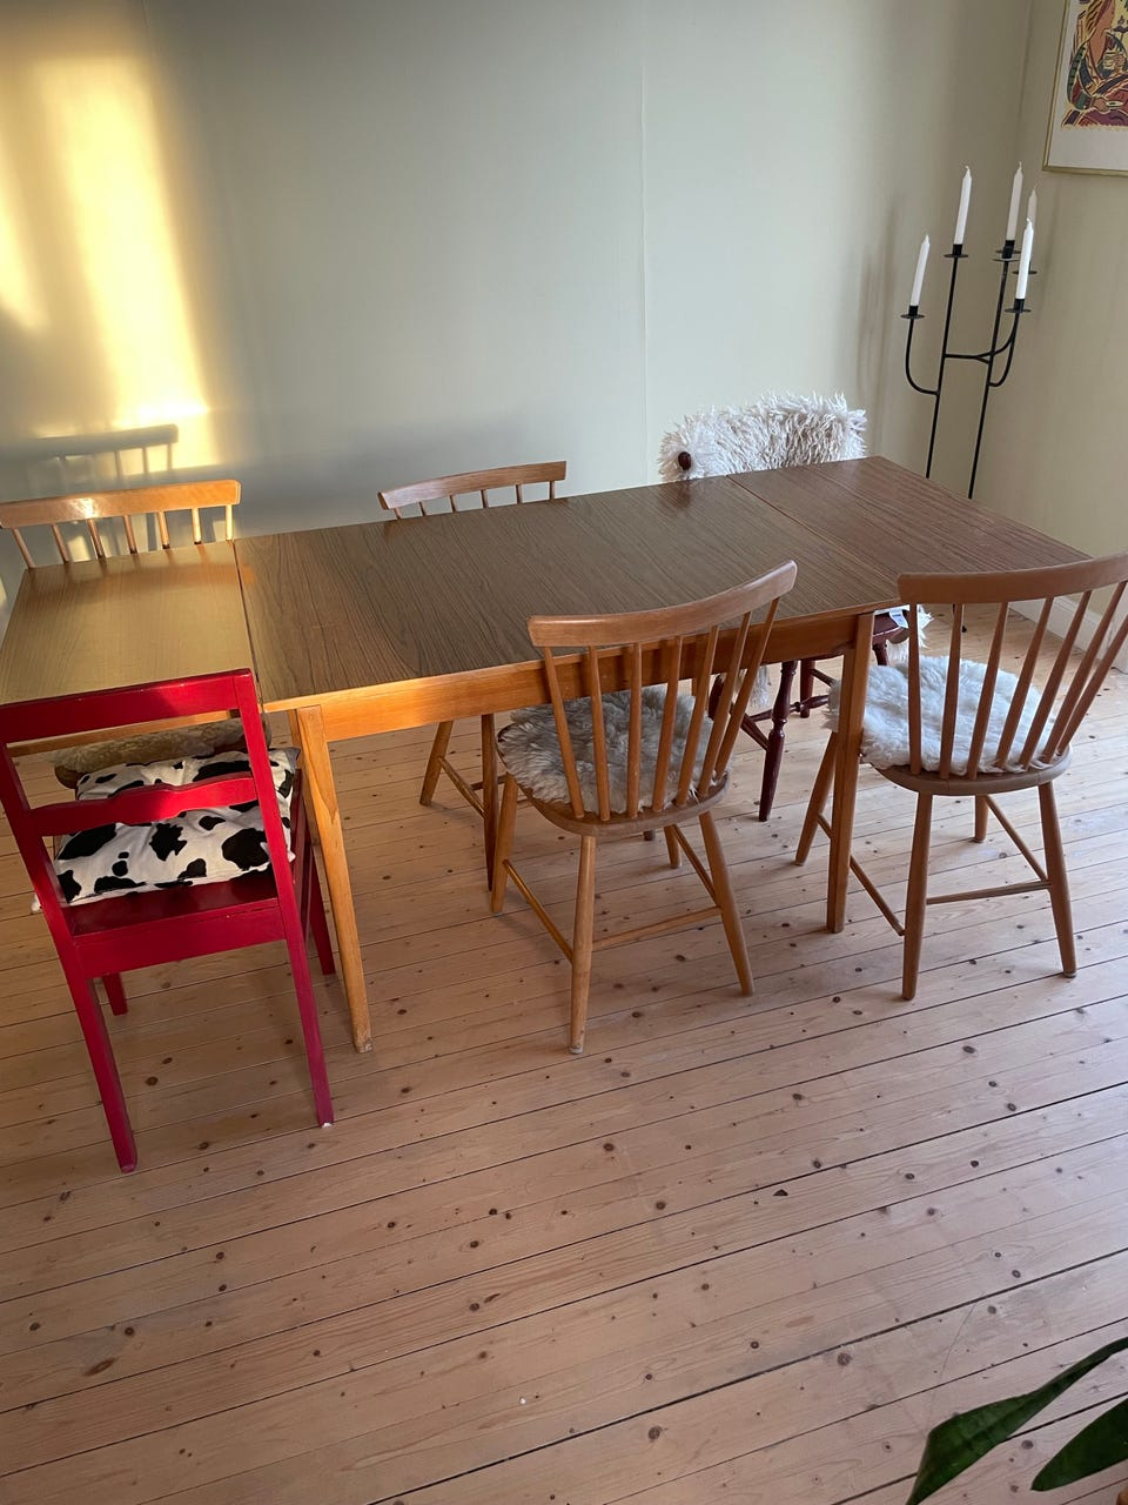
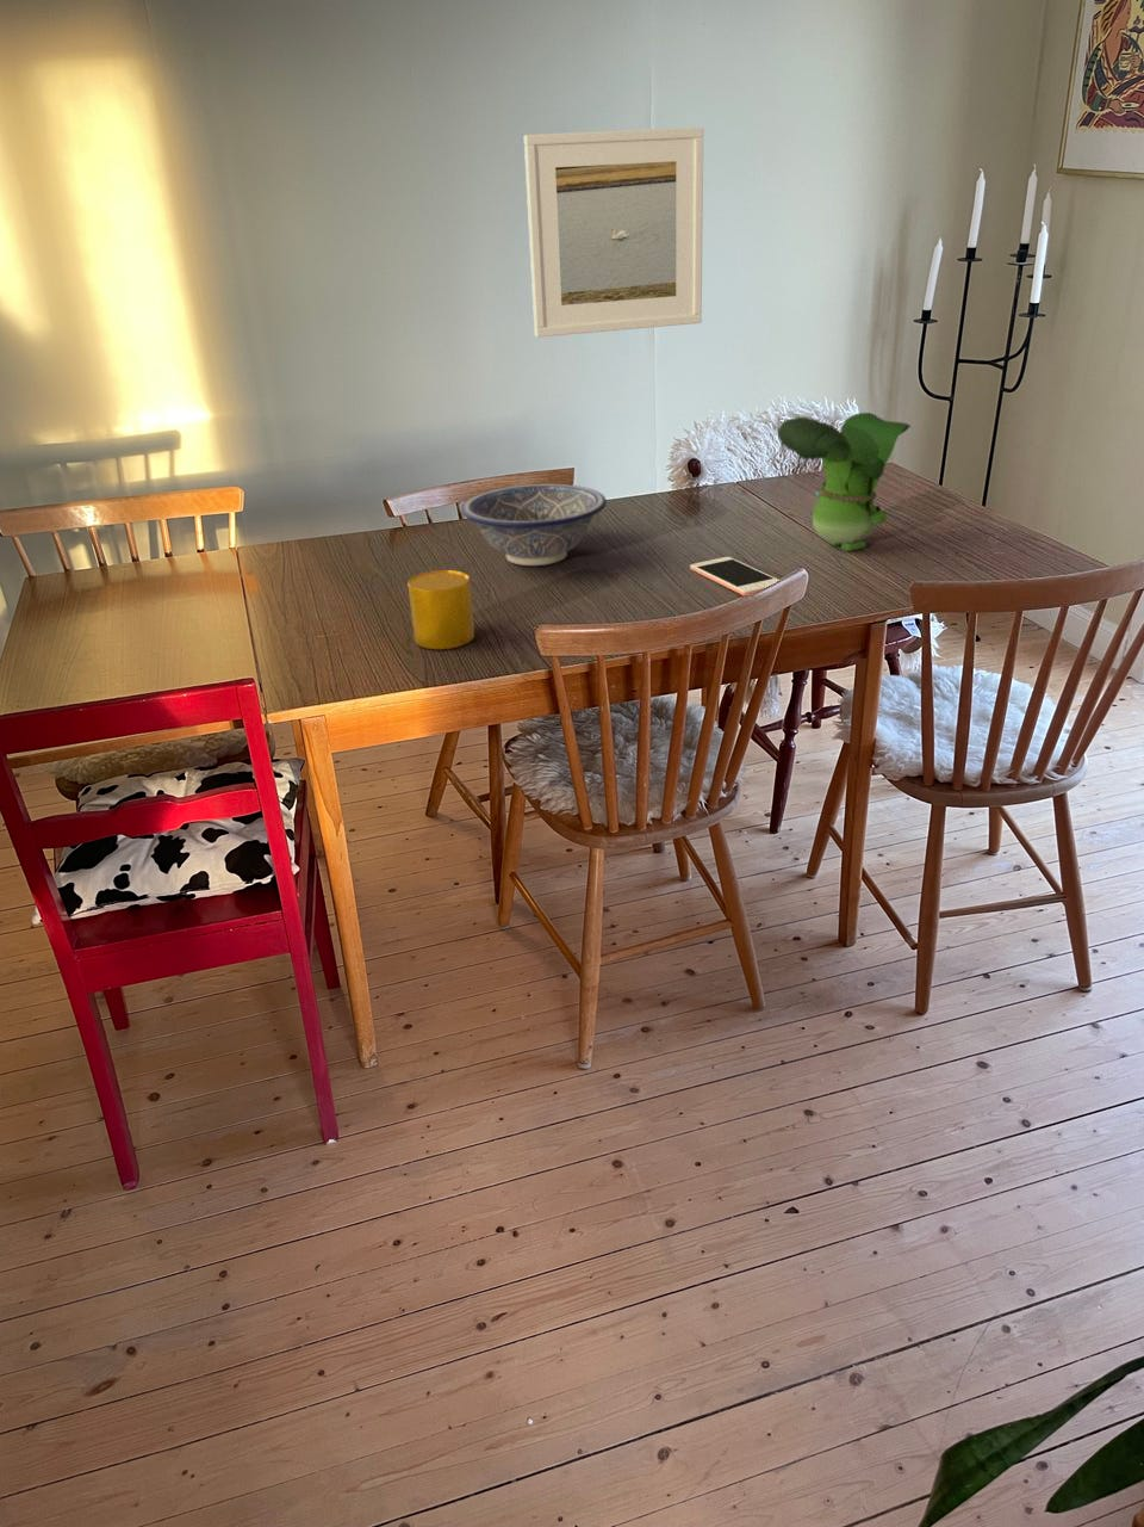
+ cup (441, 608)
+ toy figurine (840, 482)
+ decorative bowl (535, 529)
+ cell phone (735, 575)
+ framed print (618, 233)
